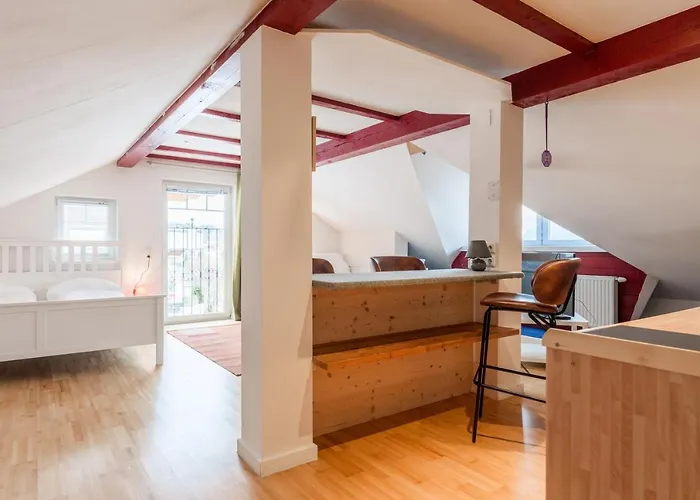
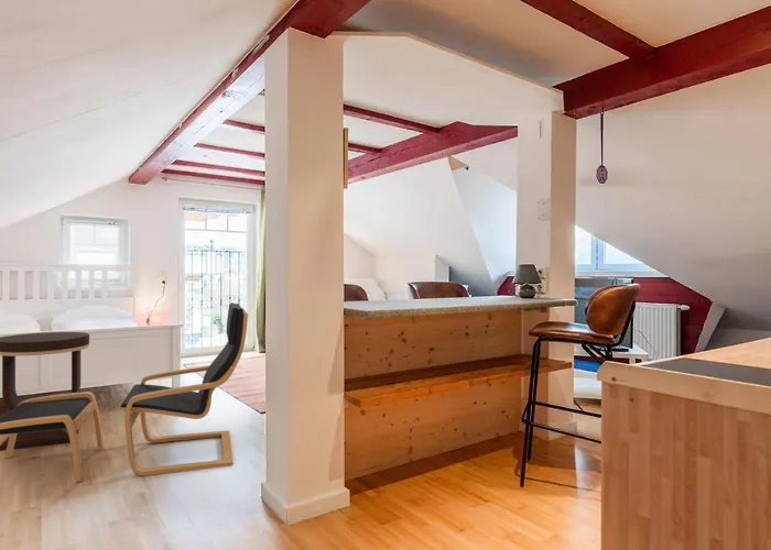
+ lounge chair (132, 387)
+ side table (20, 400)
